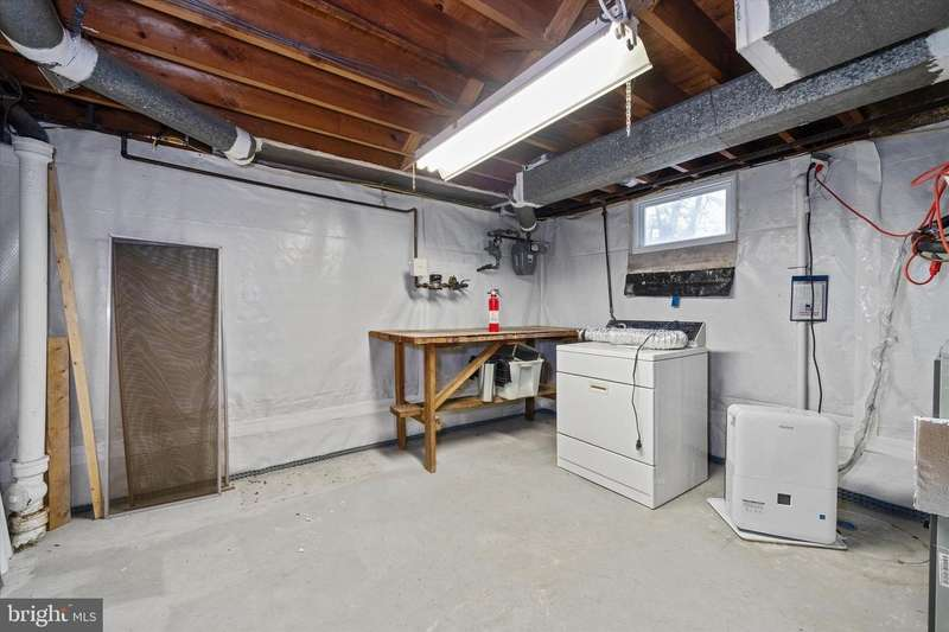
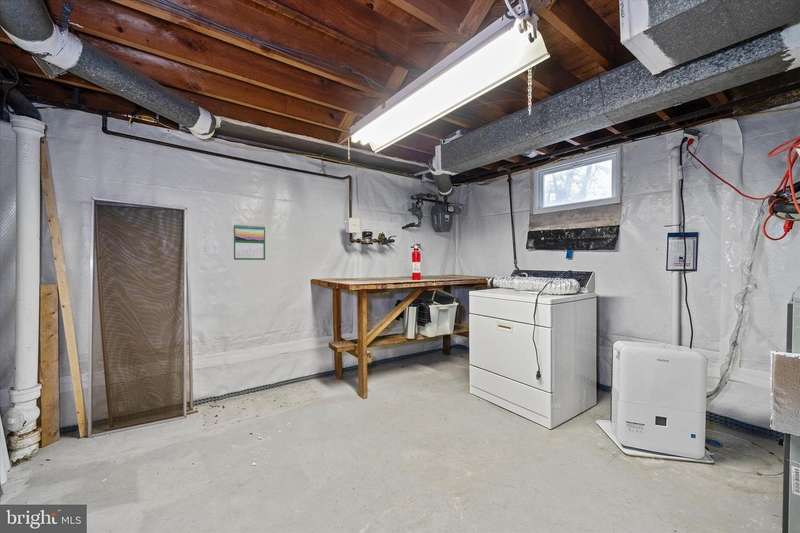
+ calendar (249, 242)
